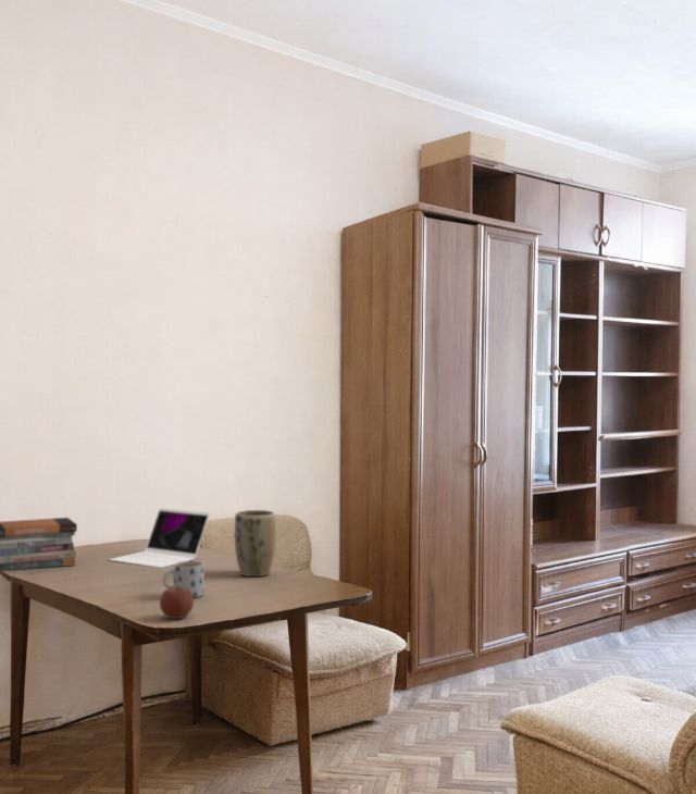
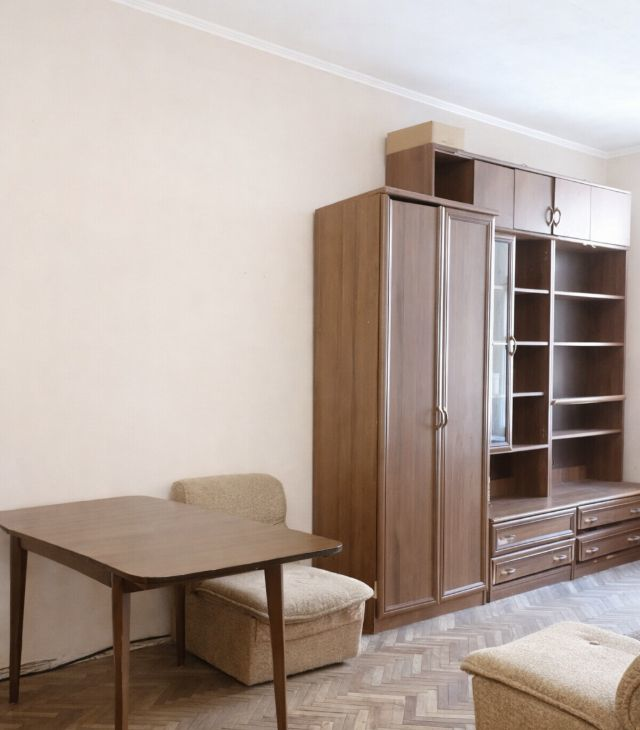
- apple (176, 600)
- book stack (30, 543)
- laptop (160, 534)
- plant pot (254, 543)
- mug (183, 580)
